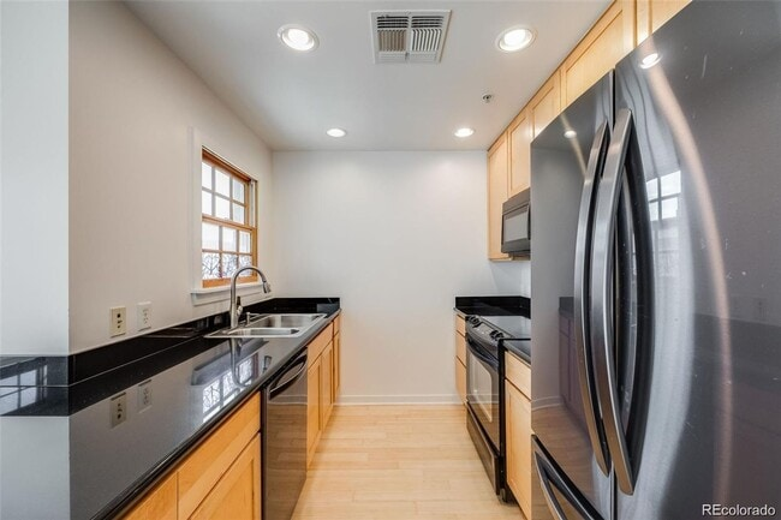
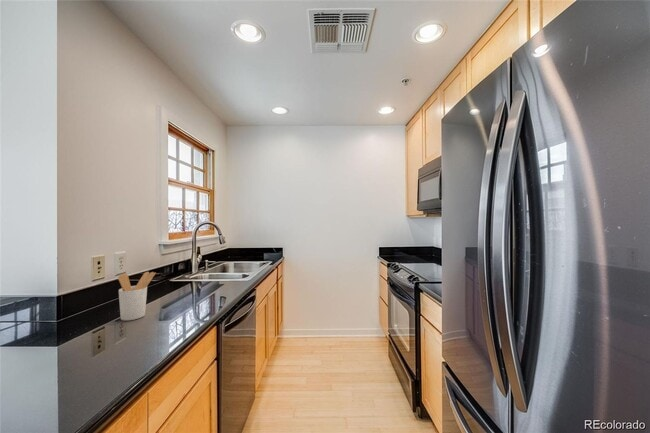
+ utensil holder (138, 293)
